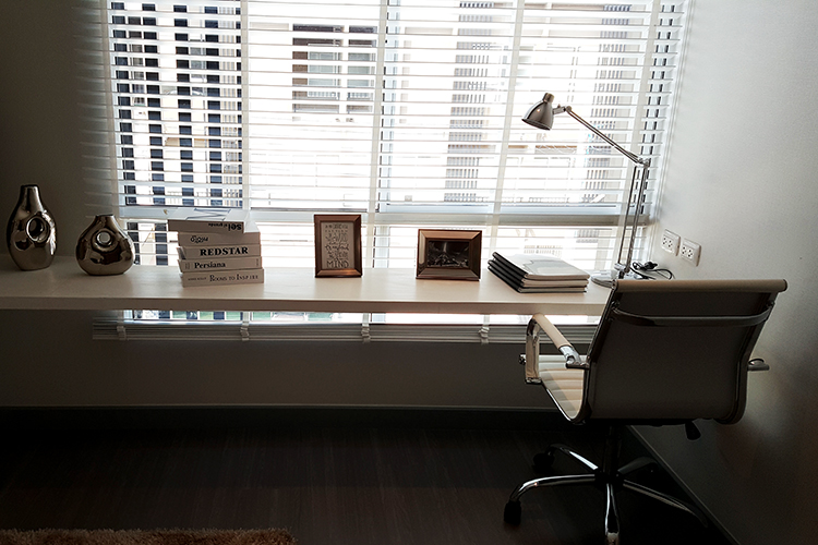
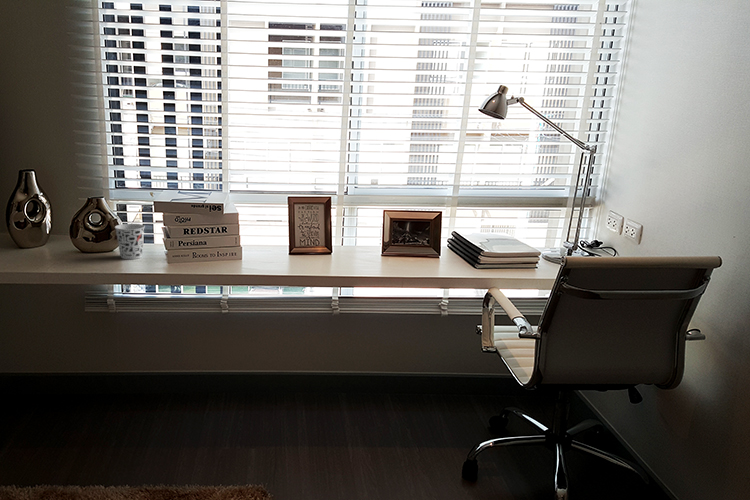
+ cup (130, 241)
